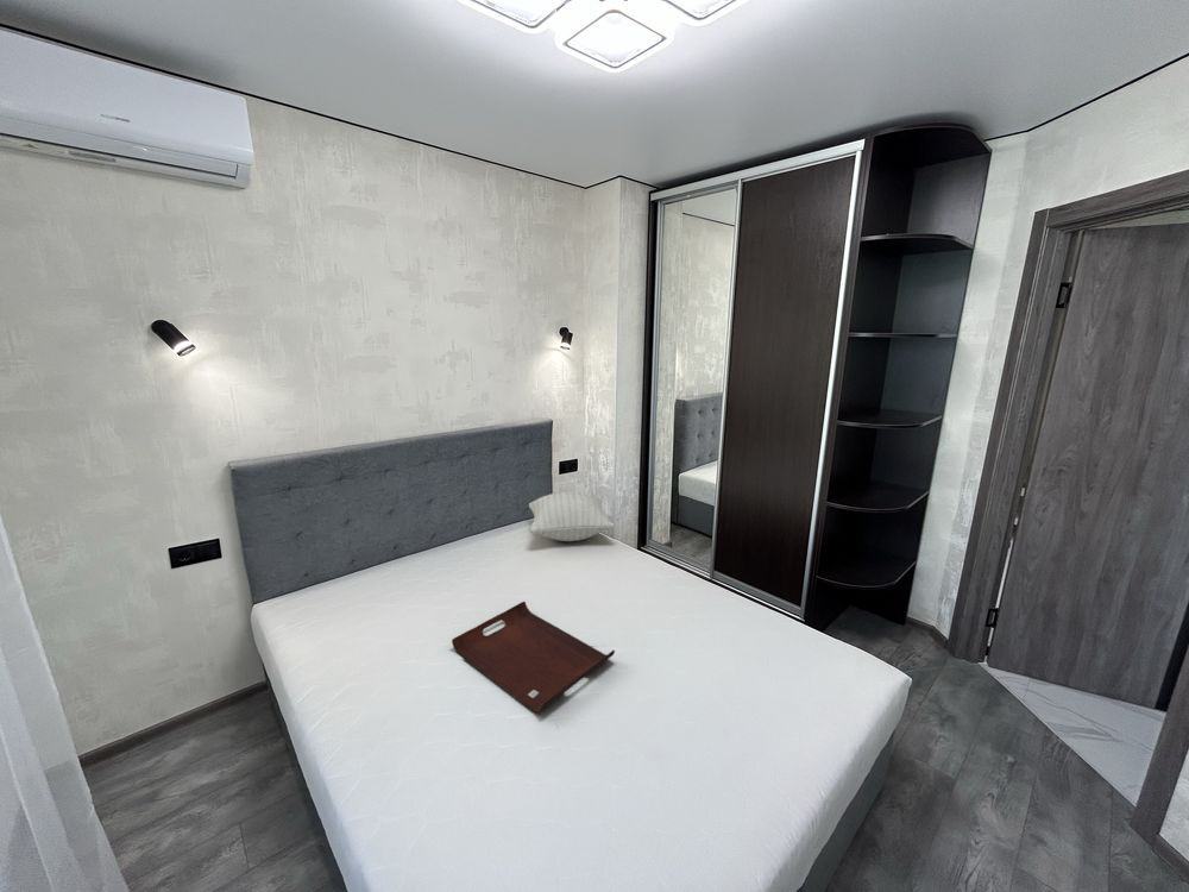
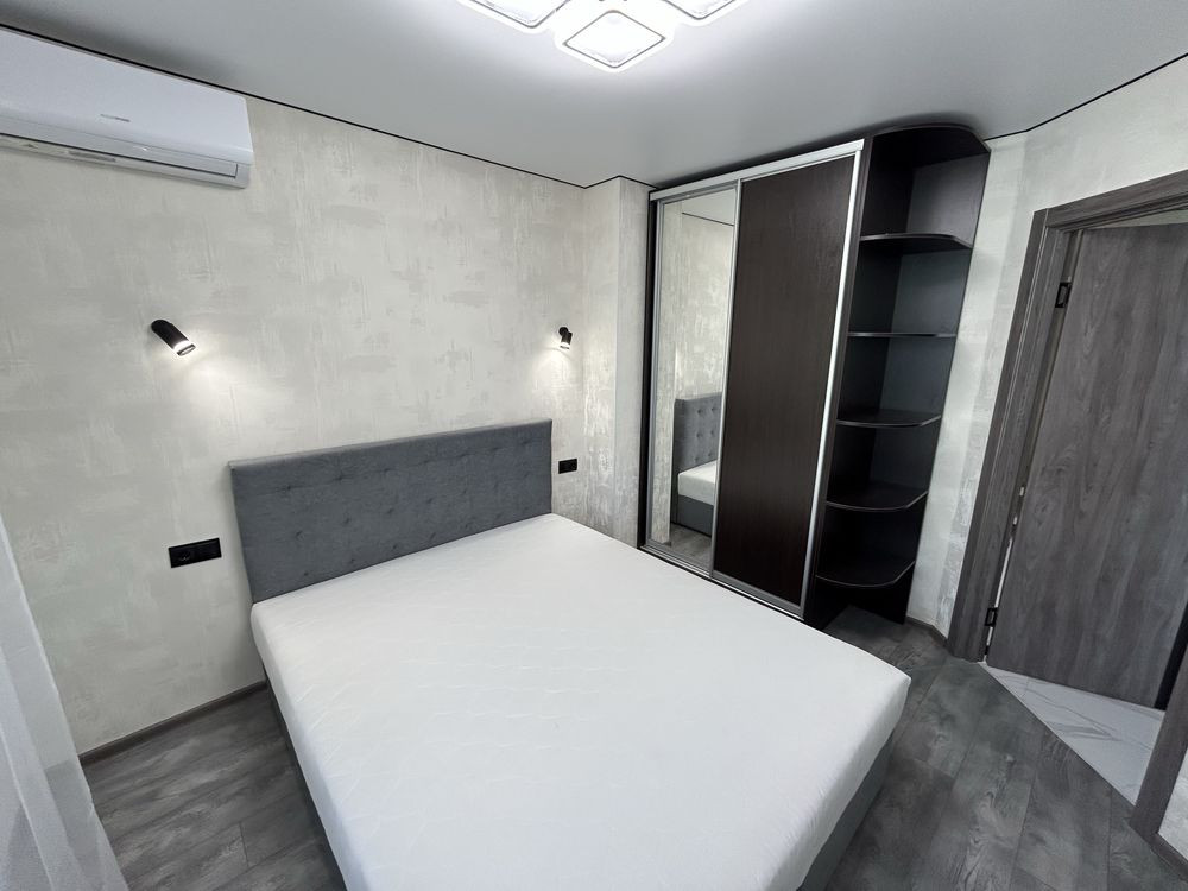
- pillow (568, 514)
- serving tray (531, 649)
